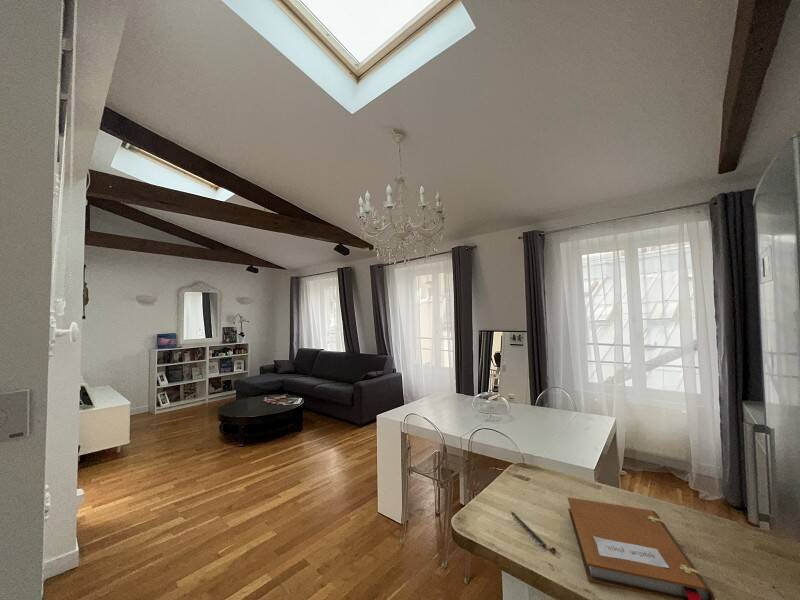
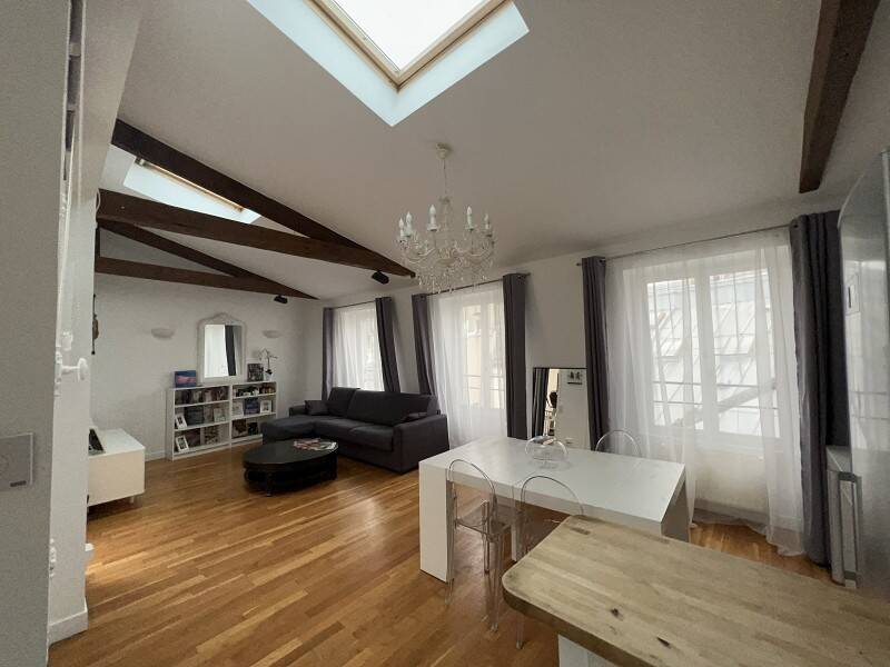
- notebook (627, 544)
- pen (526, 527)
